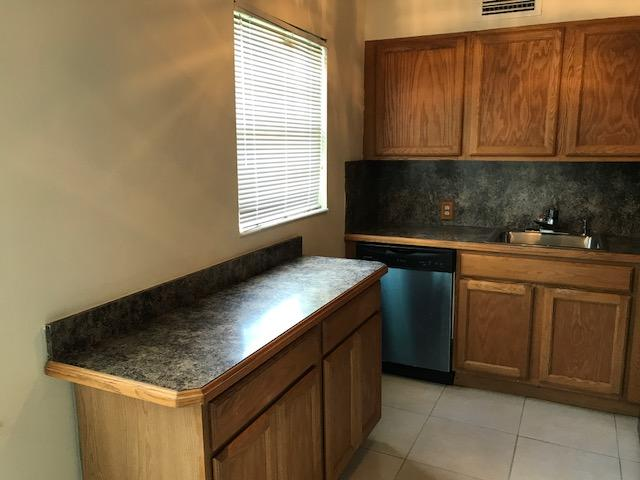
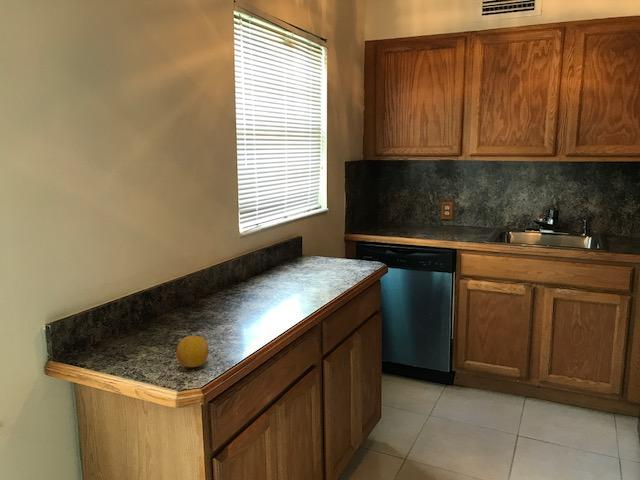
+ fruit (192, 351)
